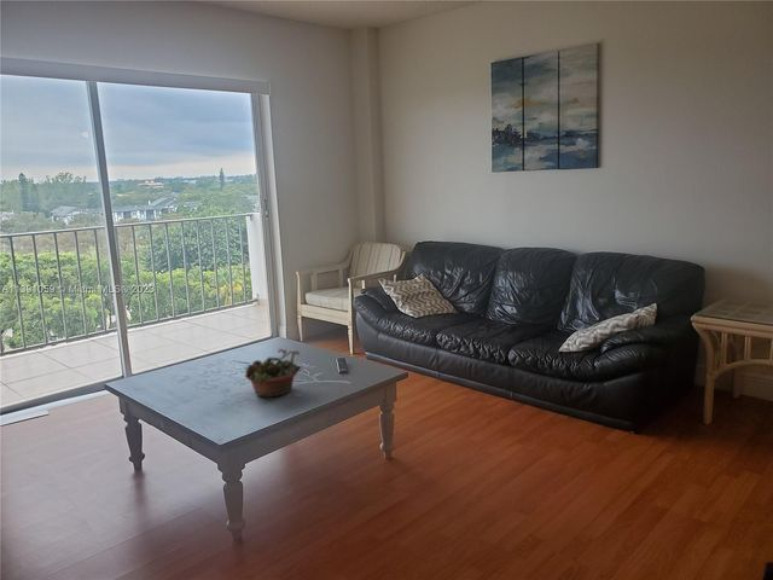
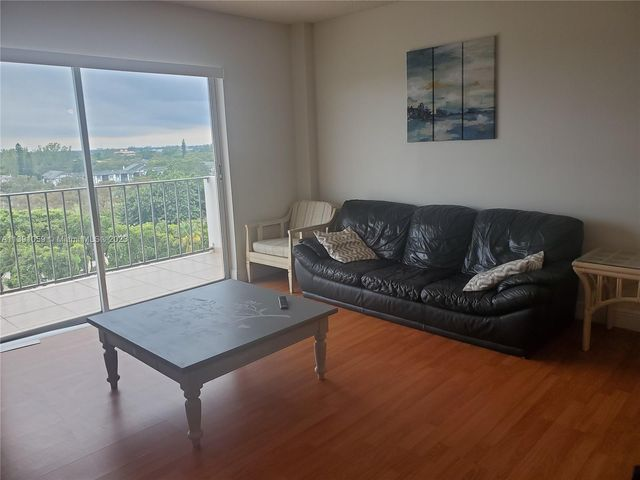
- succulent planter (273, 371)
